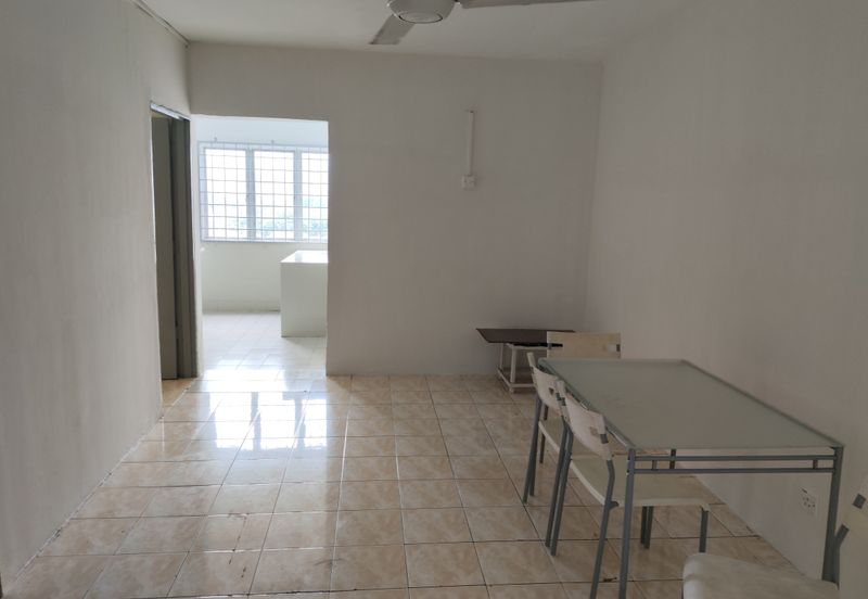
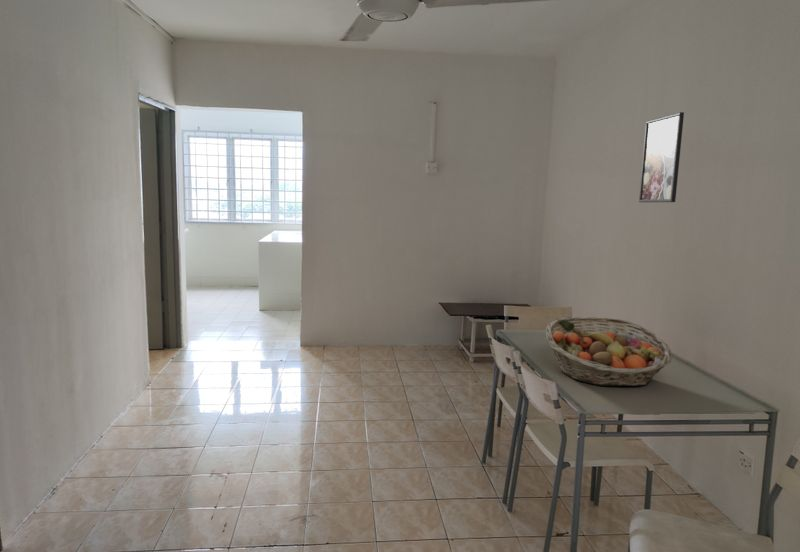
+ fruit basket (605, 350)
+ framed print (659, 160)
